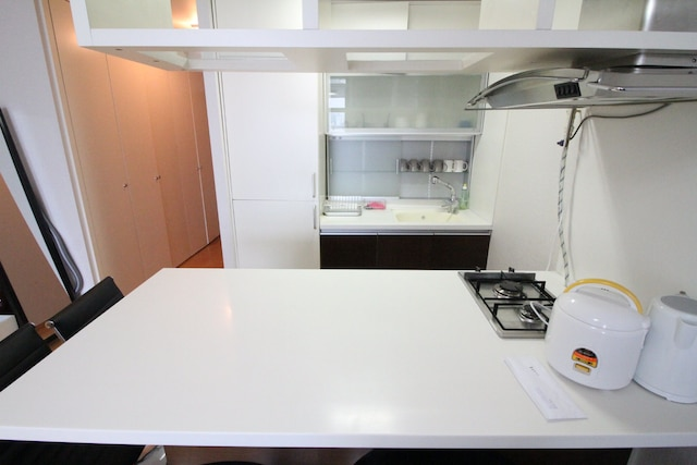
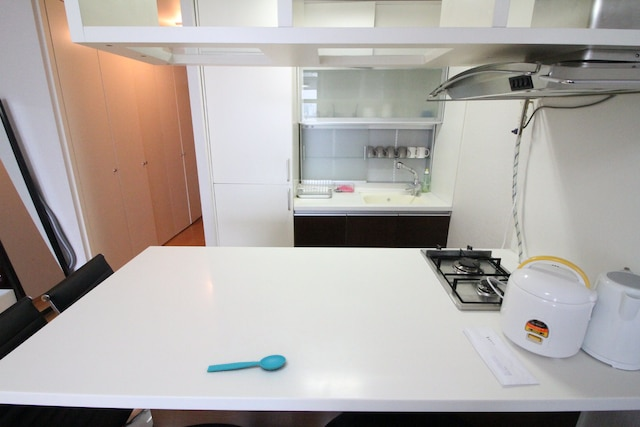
+ spoon (247, 364)
